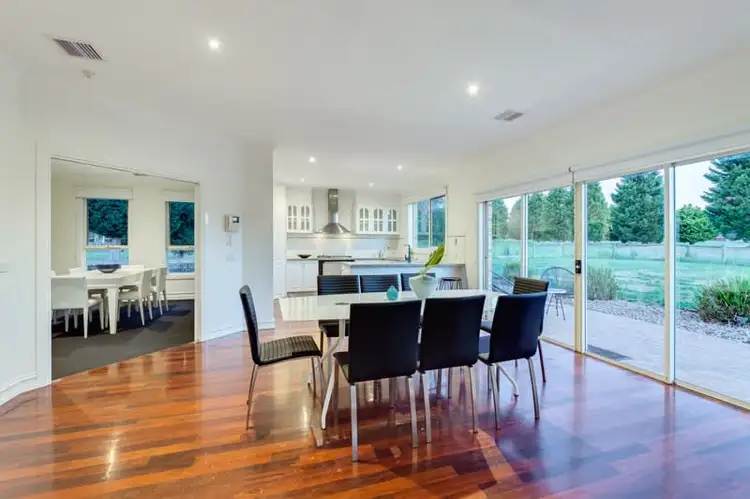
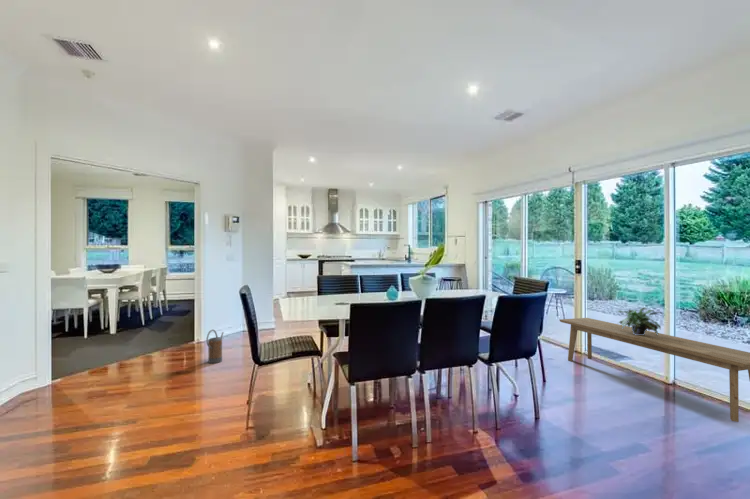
+ watering can (215, 344)
+ bench (648, 348)
+ potted plant (638, 320)
